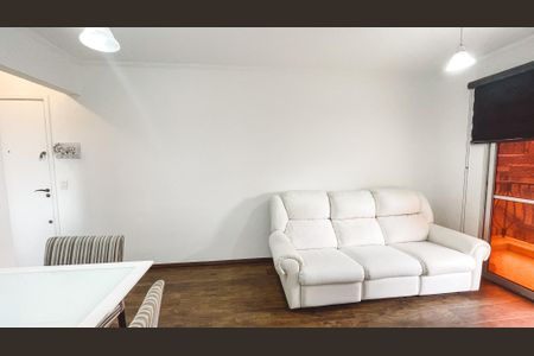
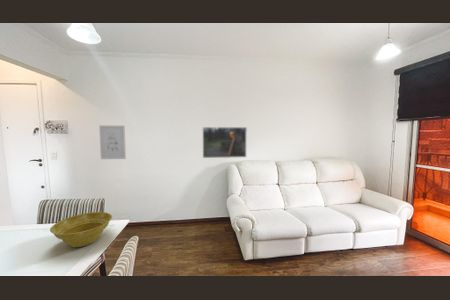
+ planter bowl (83, 231)
+ wall art (112, 142)
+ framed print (224, 142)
